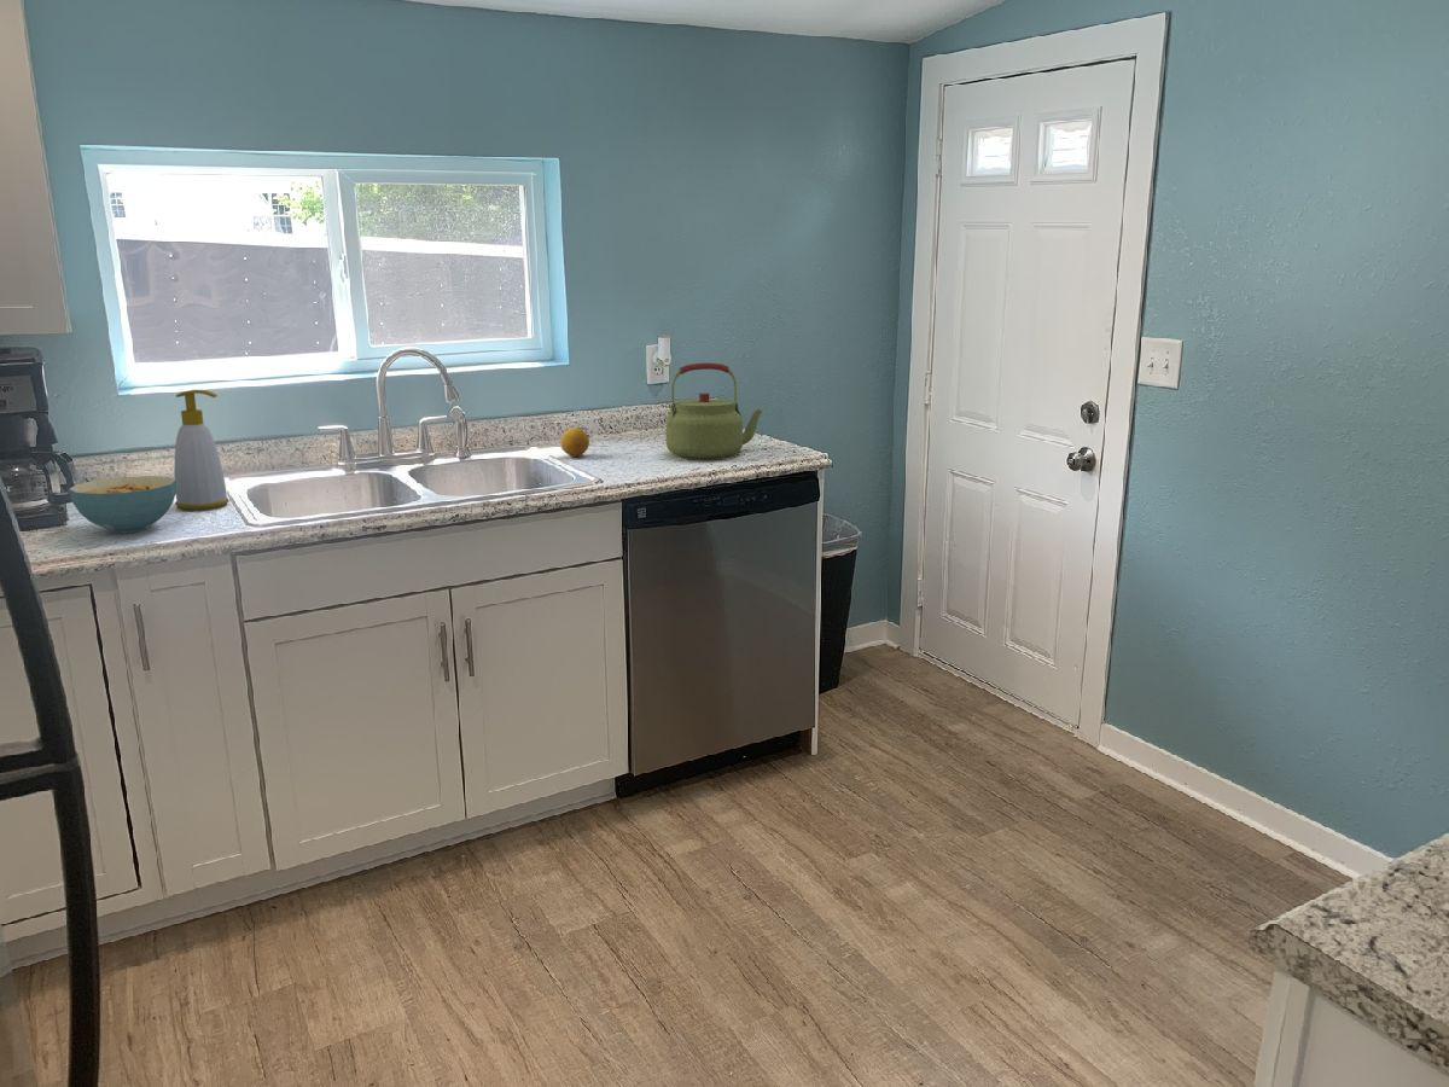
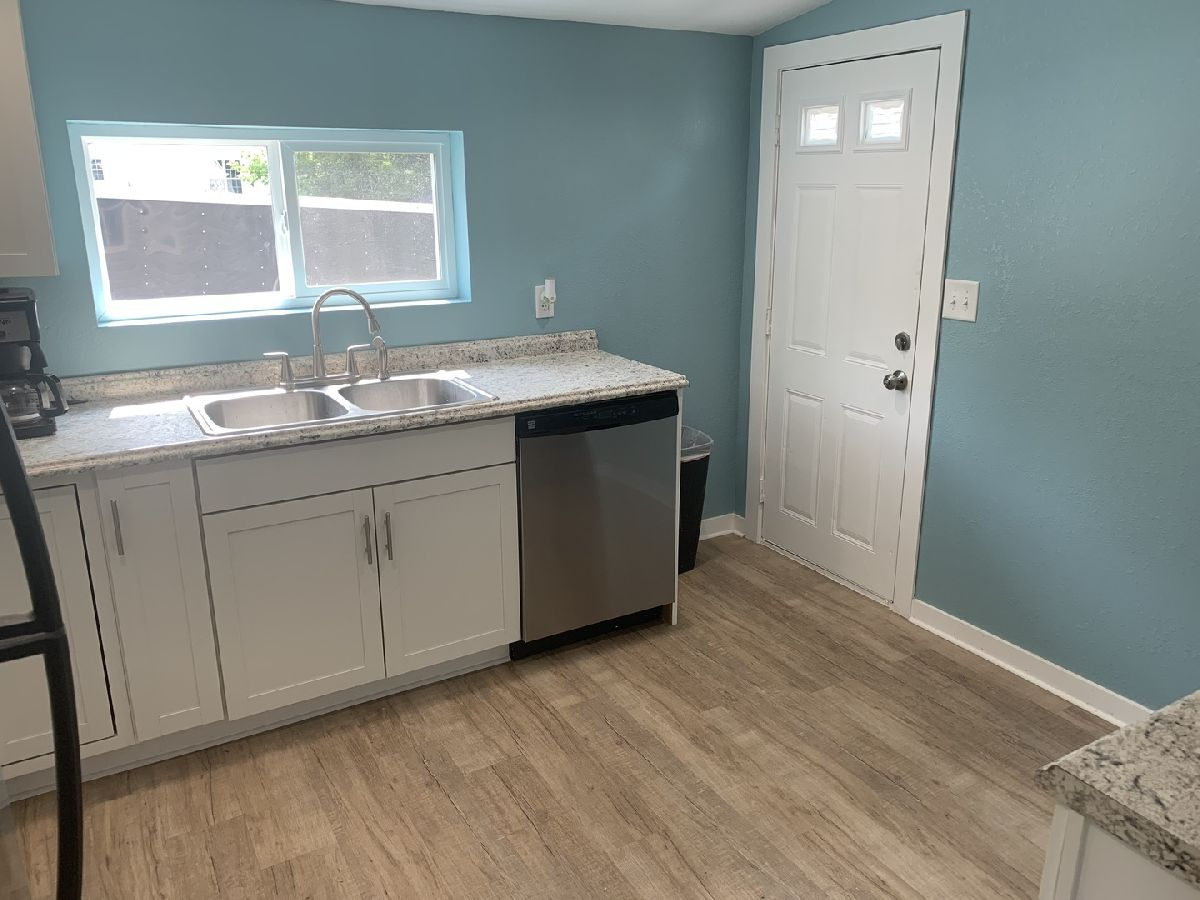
- fruit (575, 441)
- cereal bowl (126, 507)
- kettle (715, 407)
- soap bottle (196, 448)
